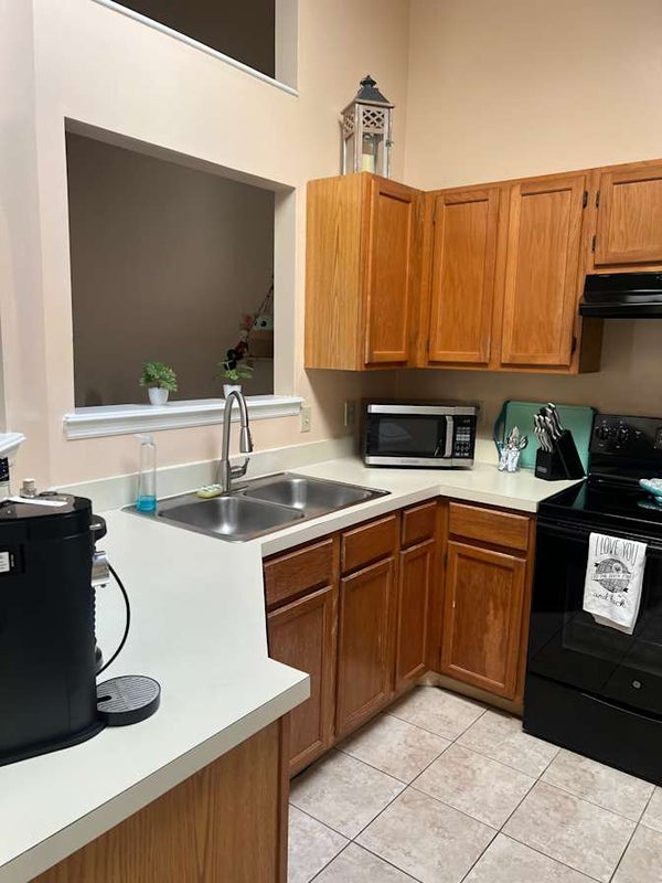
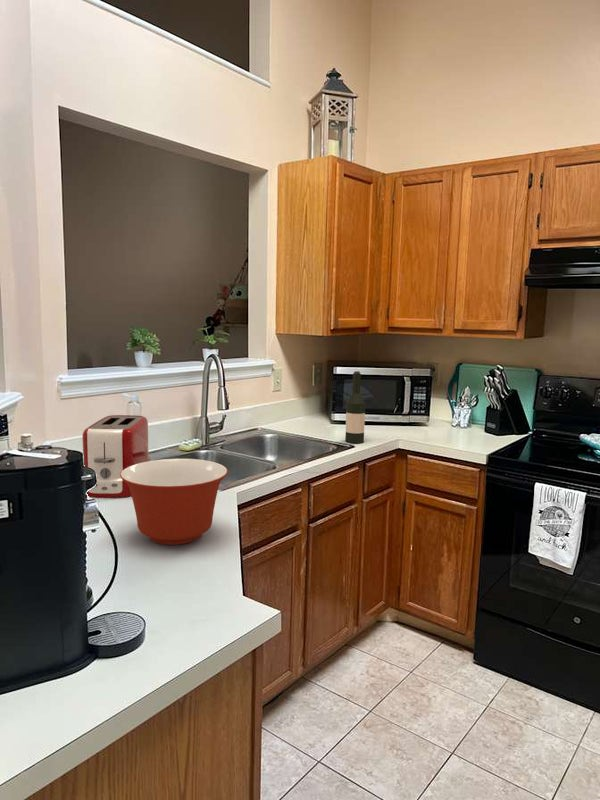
+ toaster (117, 452)
+ mixing bowl (175, 503)
+ wine bottle (355, 406)
